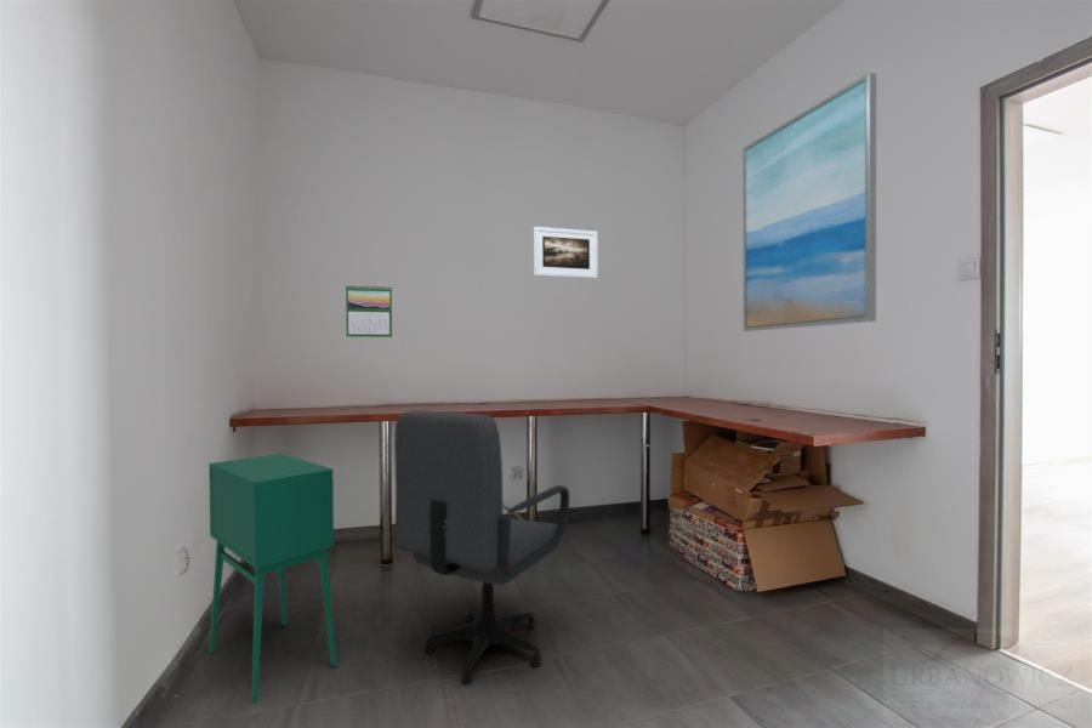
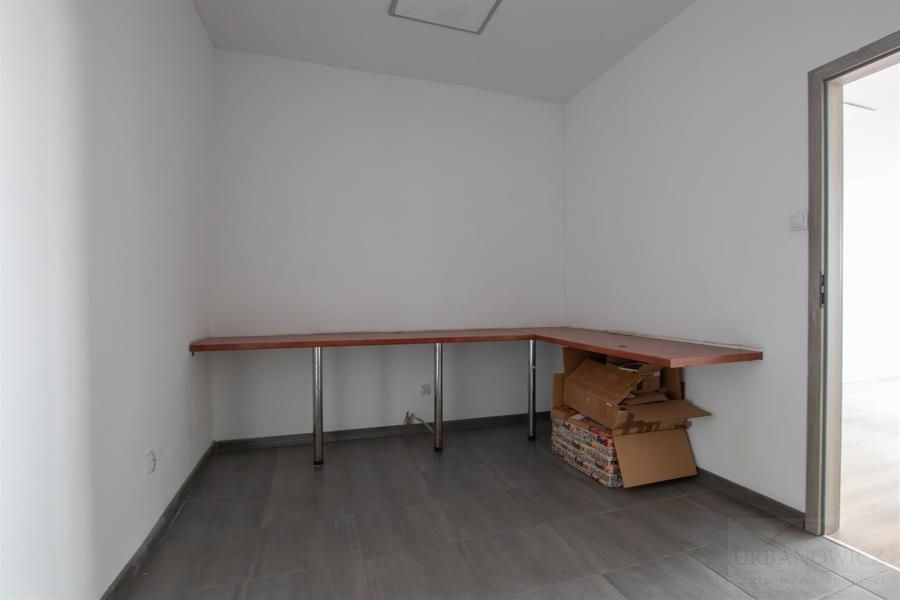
- office chair (484, 528)
- calendar (369, 311)
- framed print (565, 252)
- storage cabinet (269, 562)
- wall art (800, 221)
